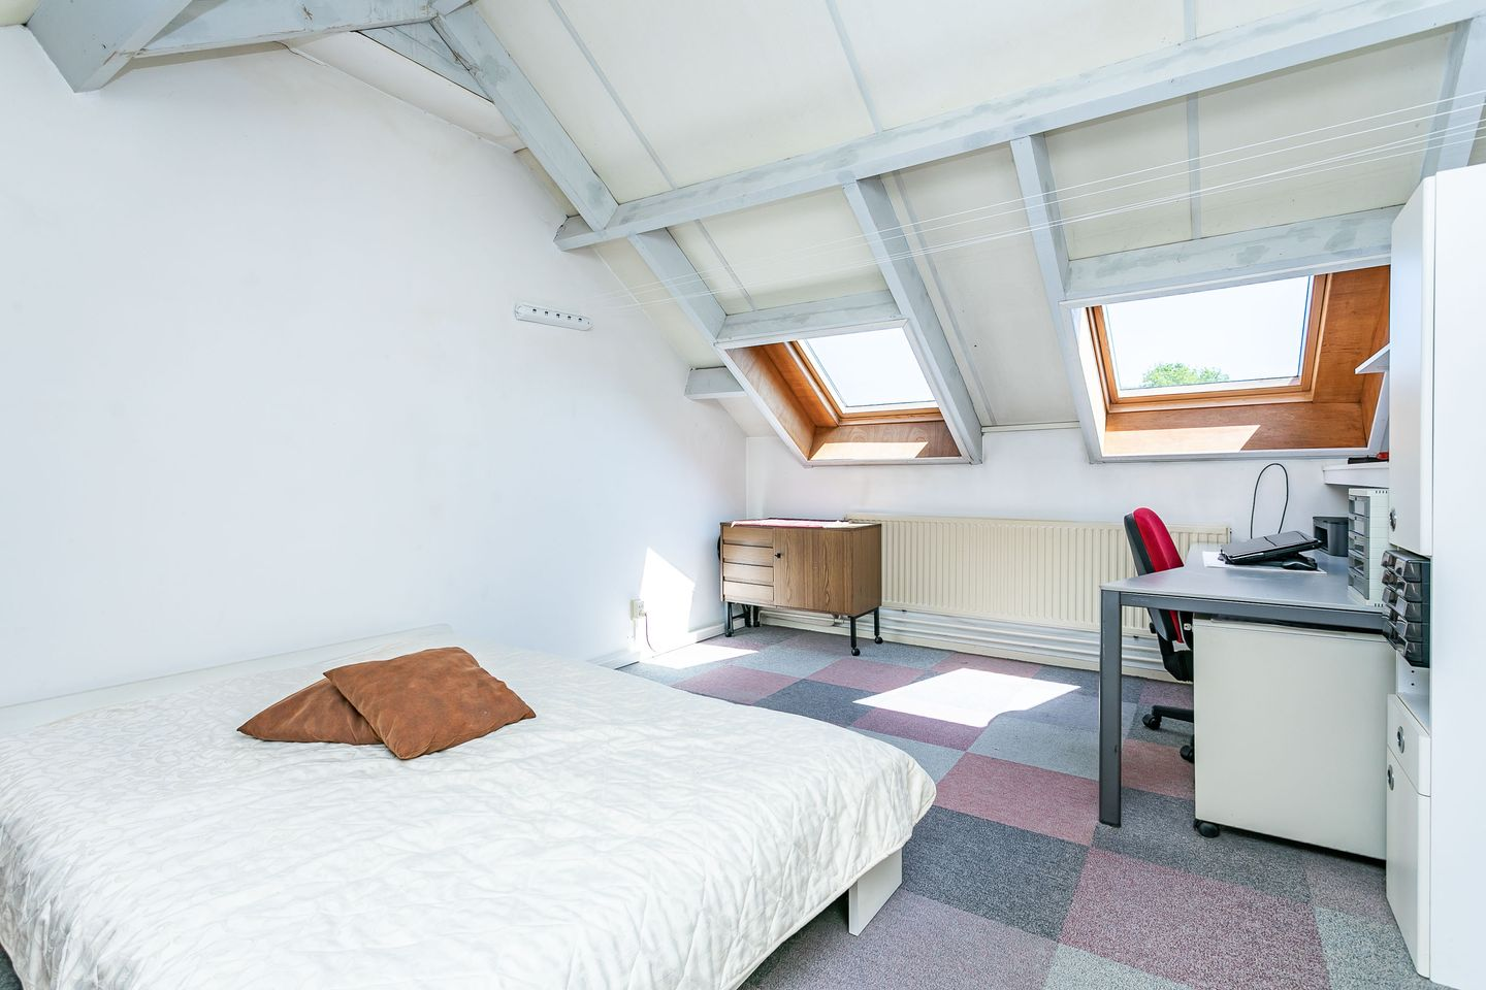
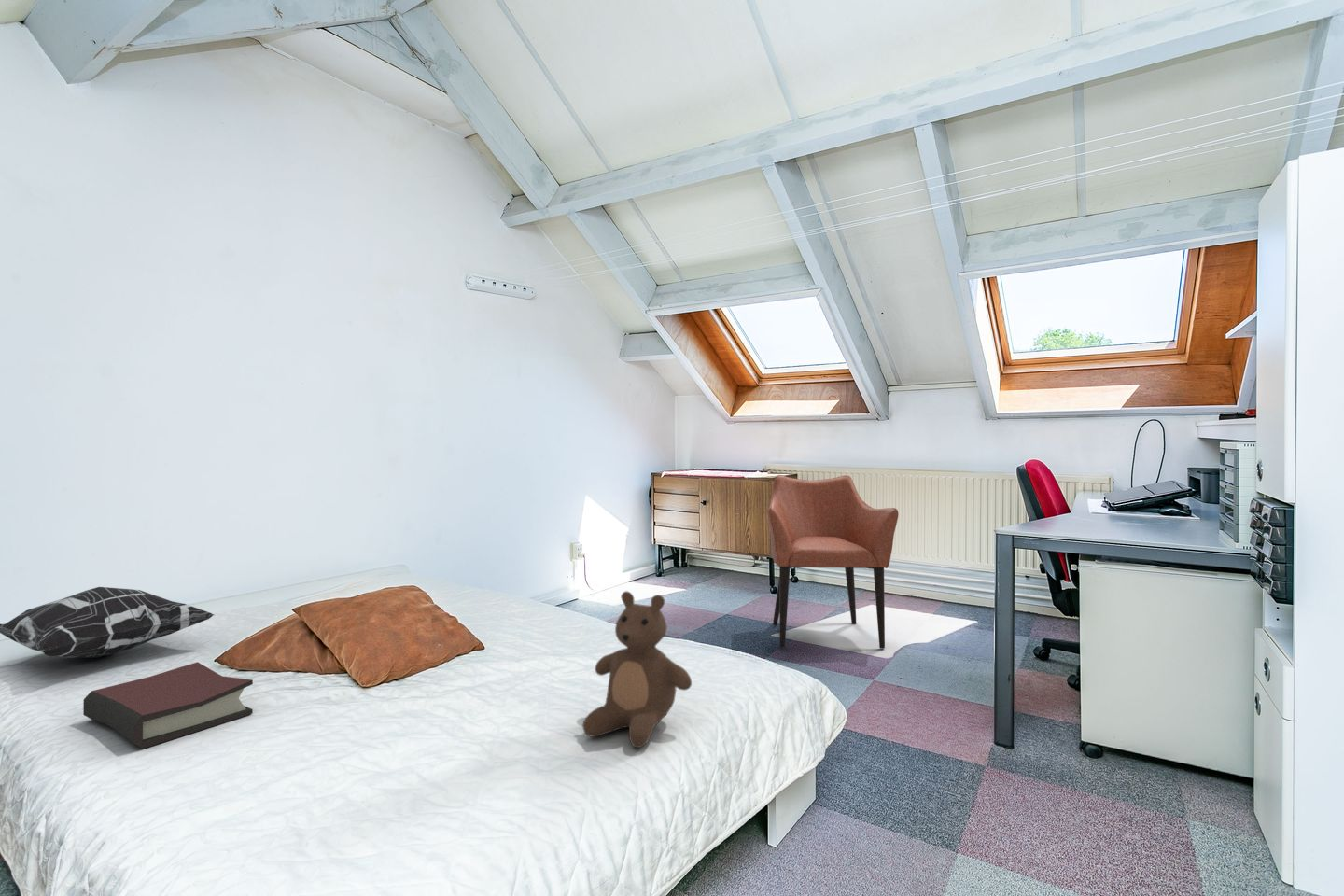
+ armchair (821, 554)
+ decorative pillow (94, 622)
+ teddy bear (632, 663)
+ hardback book (169, 700)
